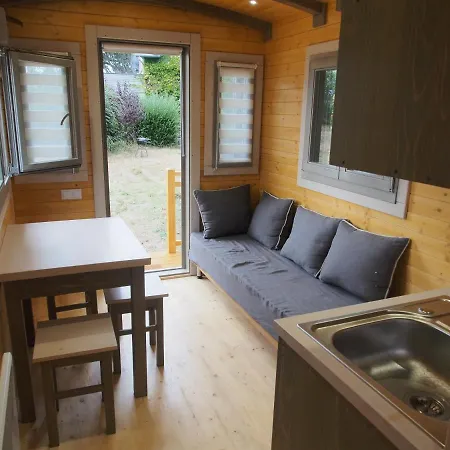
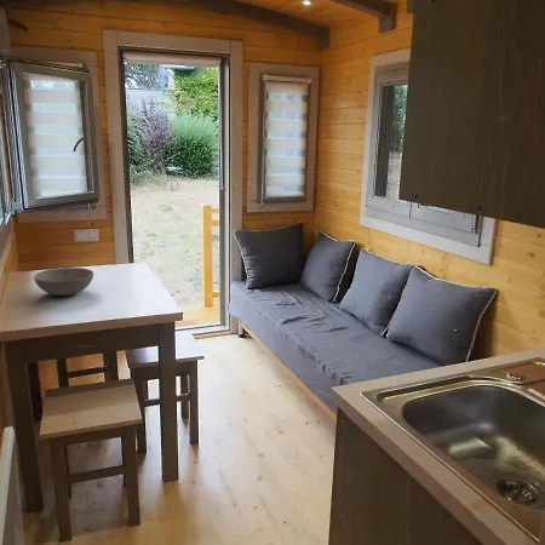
+ bowl (64, 283)
